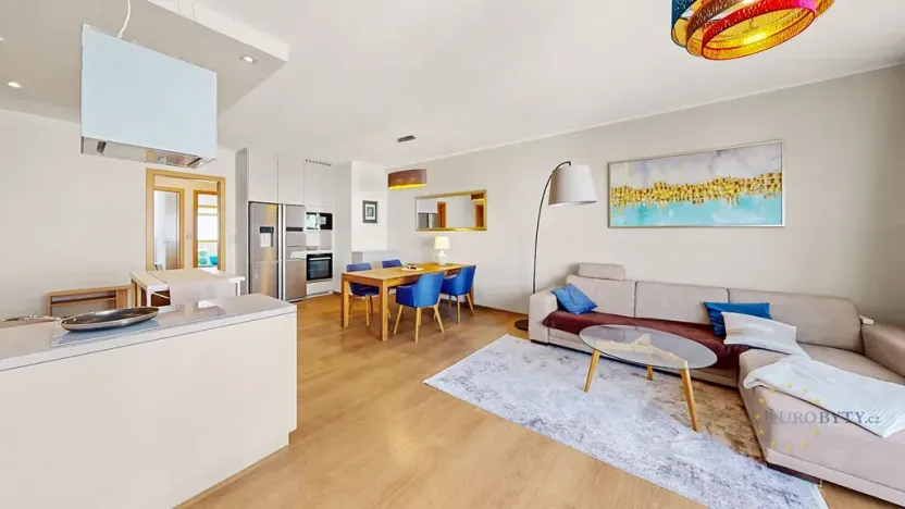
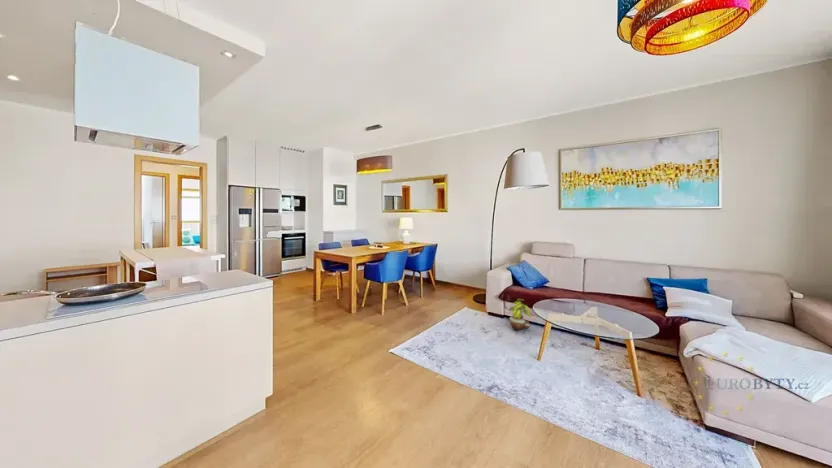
+ potted plant (520, 314)
